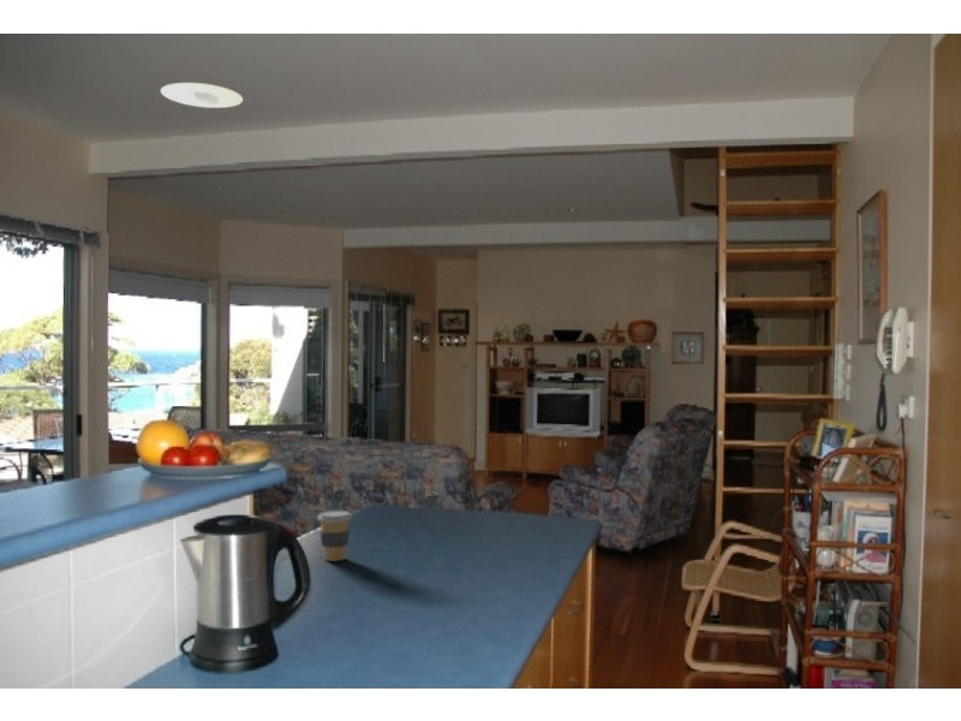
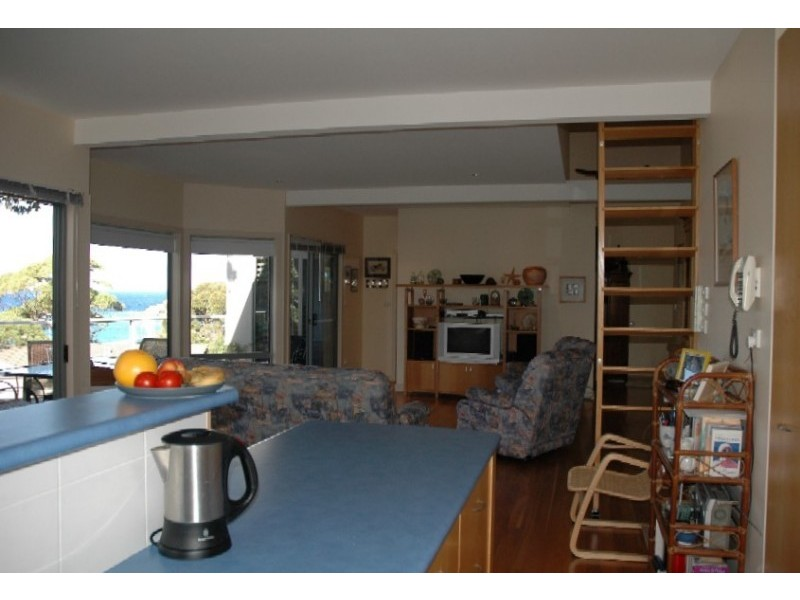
- coffee cup (334, 536)
- recessed light (202, 91)
